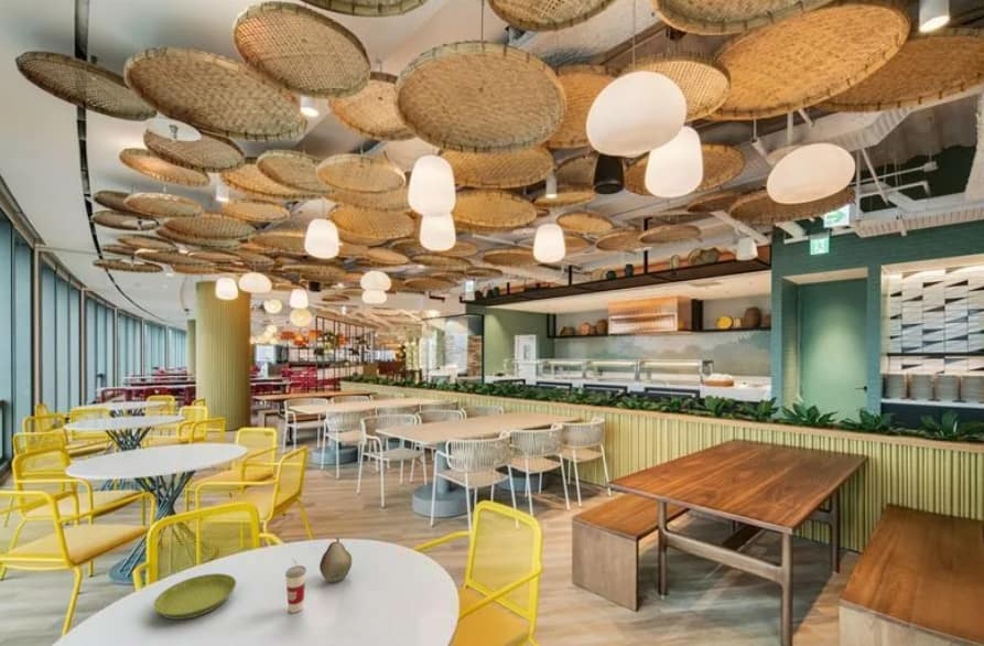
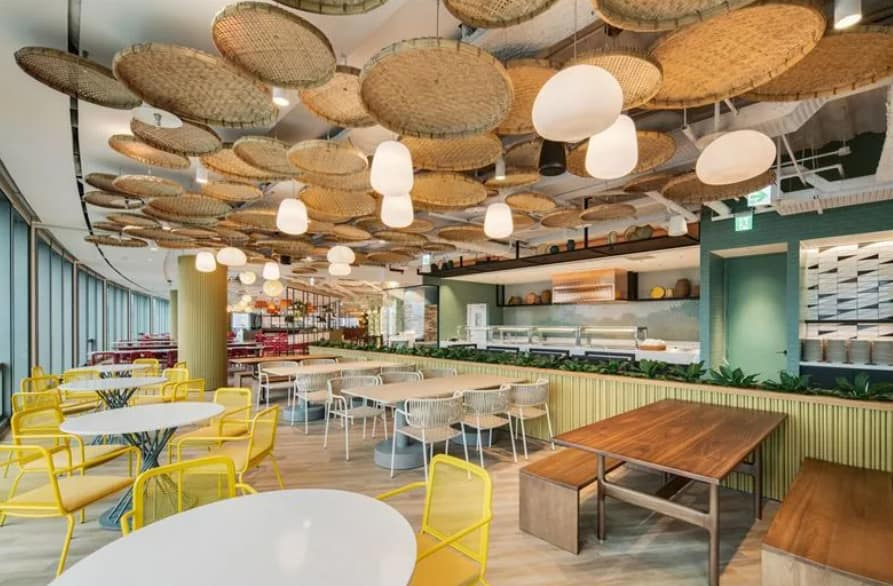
- saucer (196, 596)
- cup (295, 582)
- fruit (336, 559)
